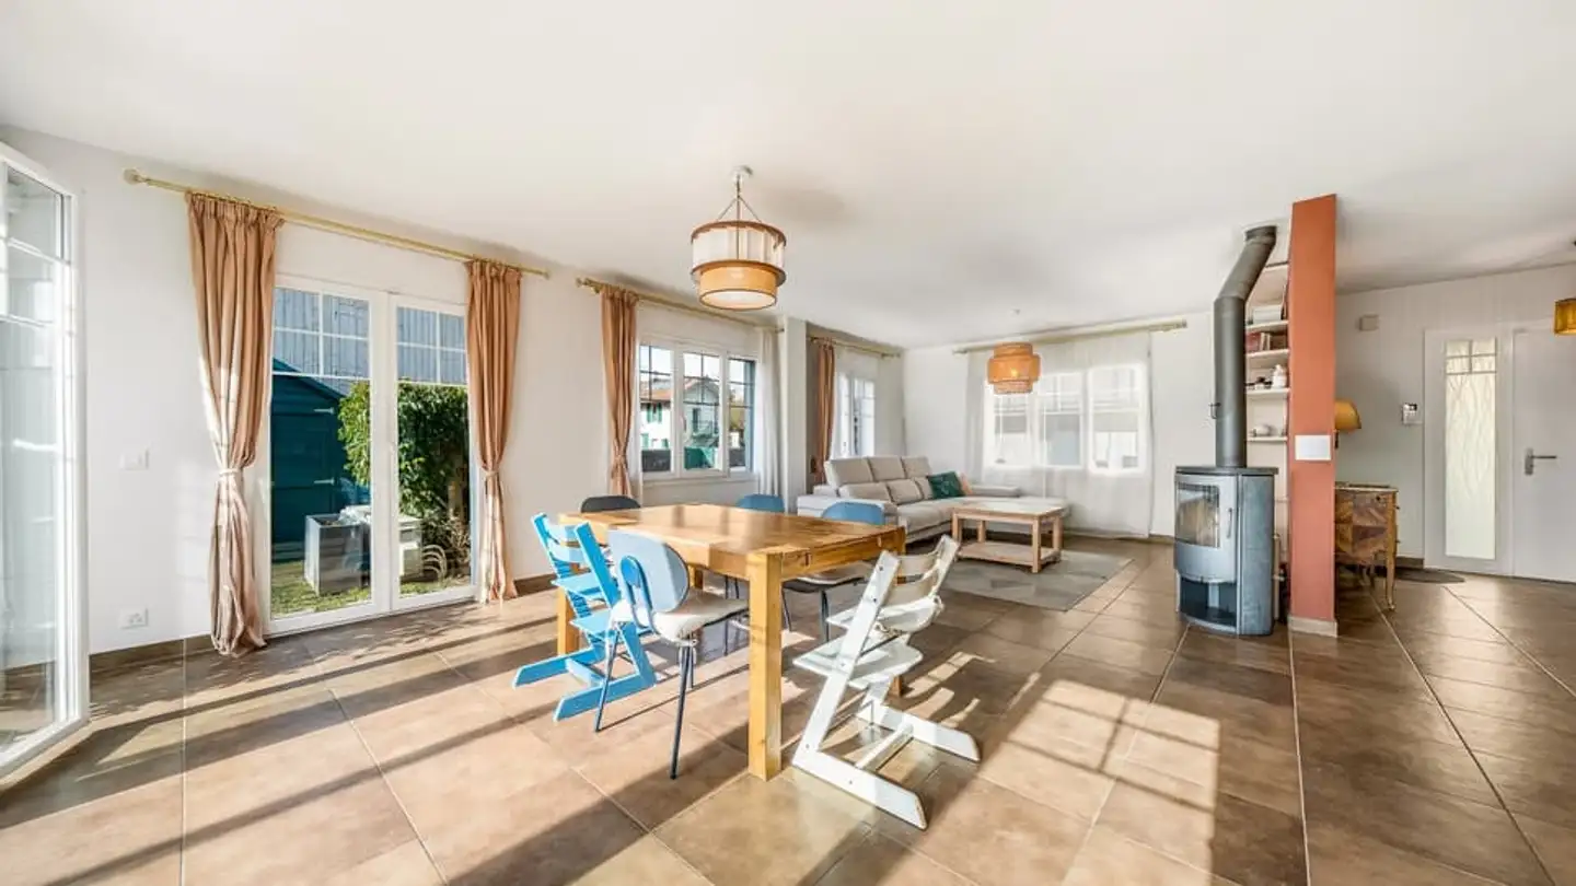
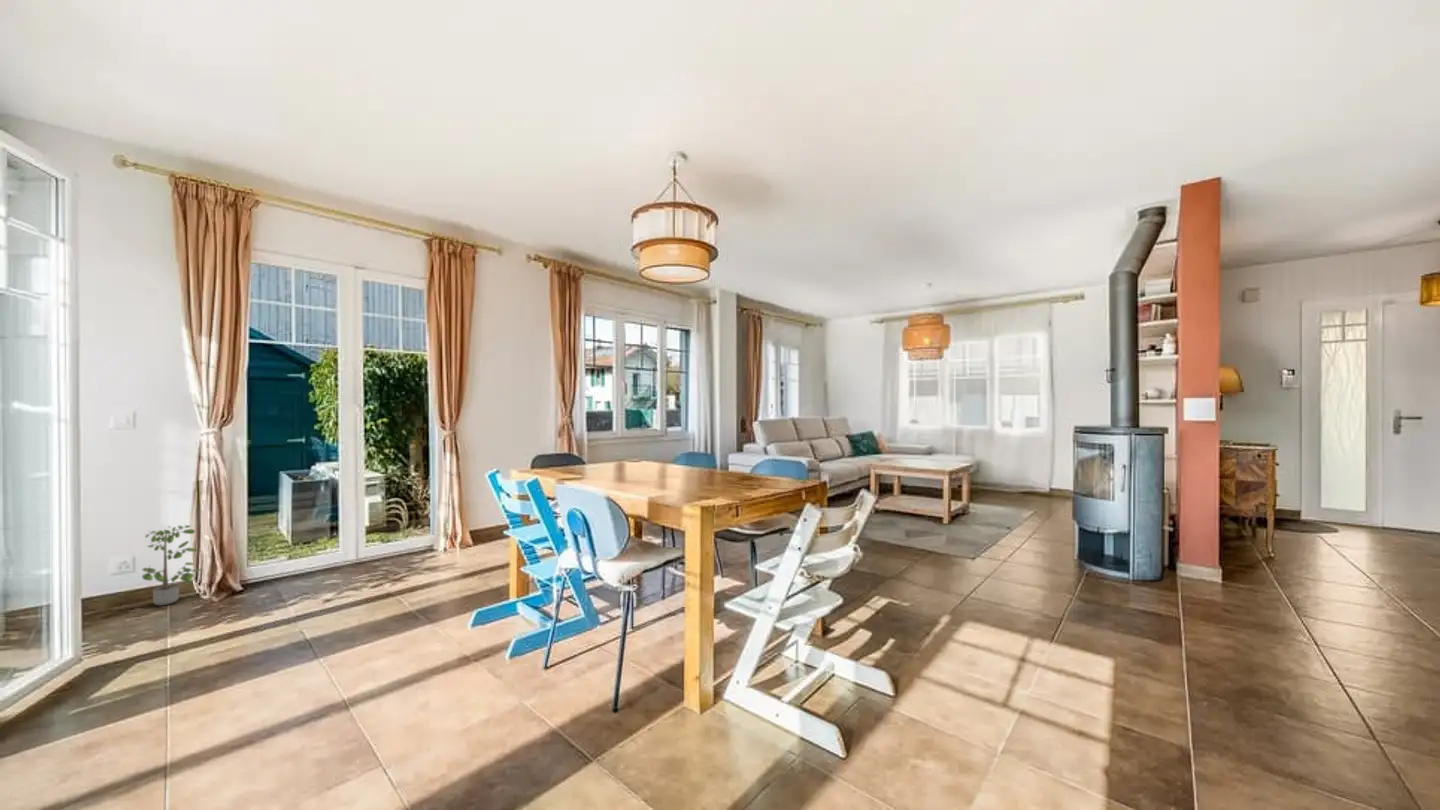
+ potted plant (175, 558)
